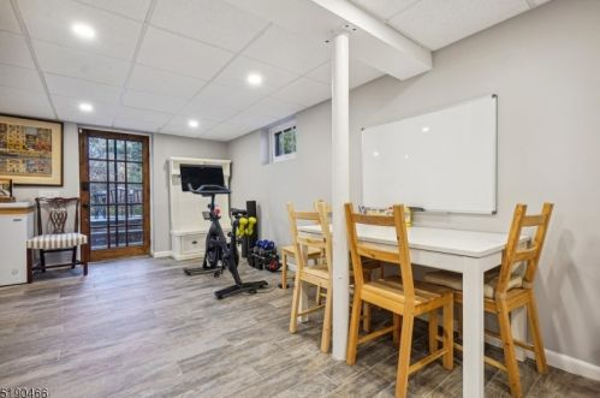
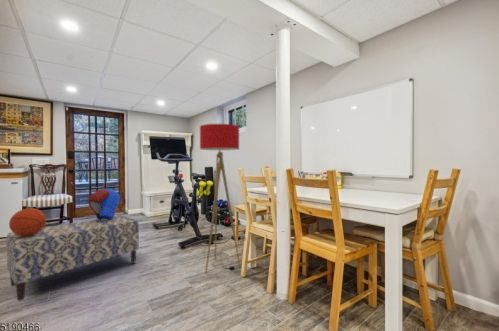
+ boxing glove (104, 204)
+ floor lamp (219, 198)
+ basketball (28, 221)
+ bench (79, 249)
